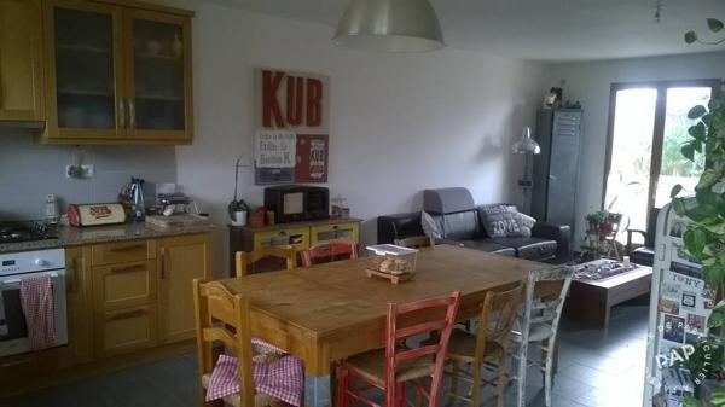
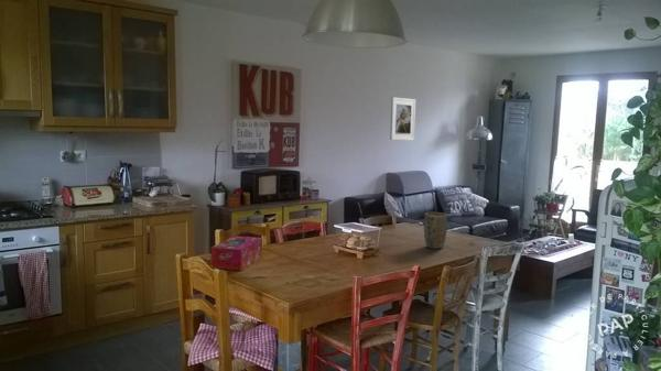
+ plant pot (435, 230)
+ tissue box (237, 252)
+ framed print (402, 119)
